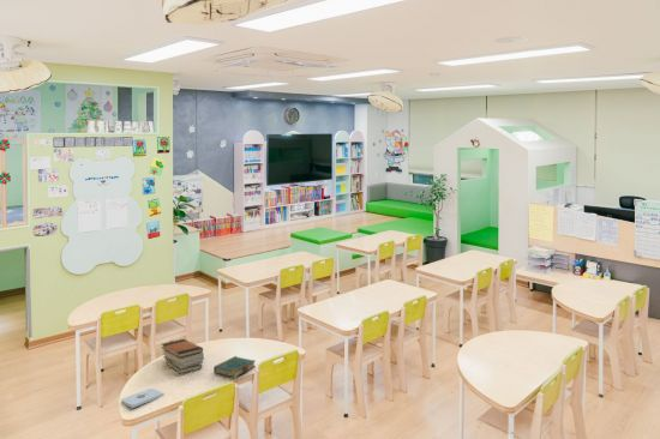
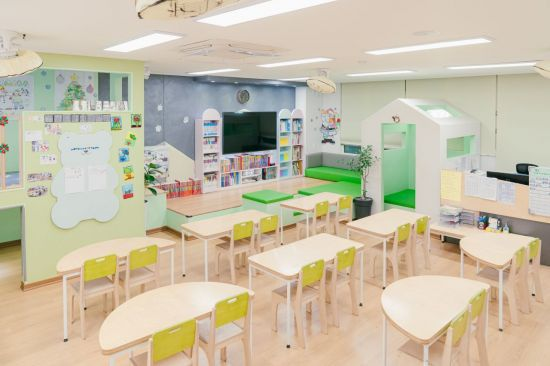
- notepad (142, 397)
- book (234, 366)
- book stack (182, 355)
